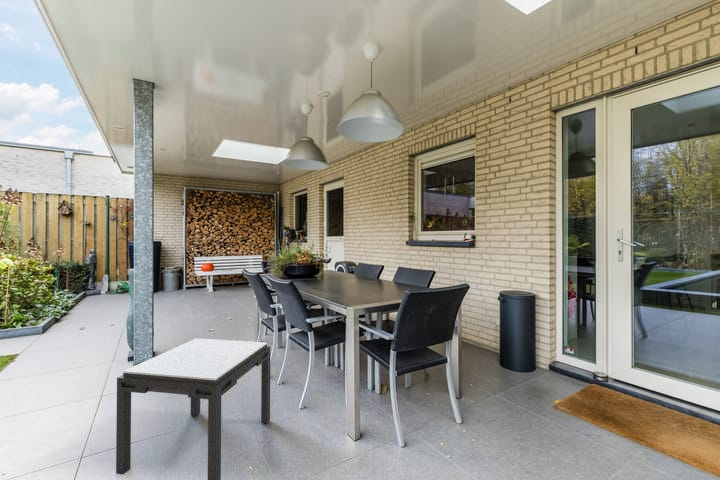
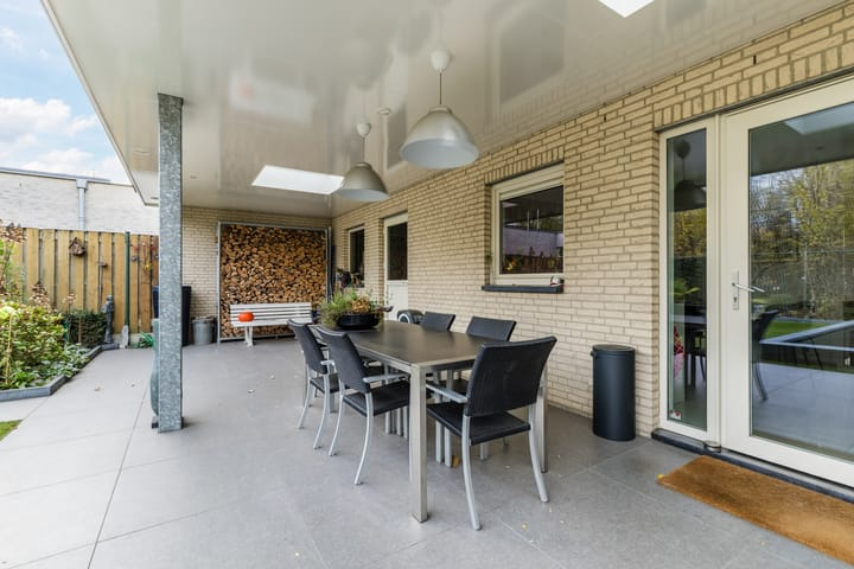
- side table (203, 398)
